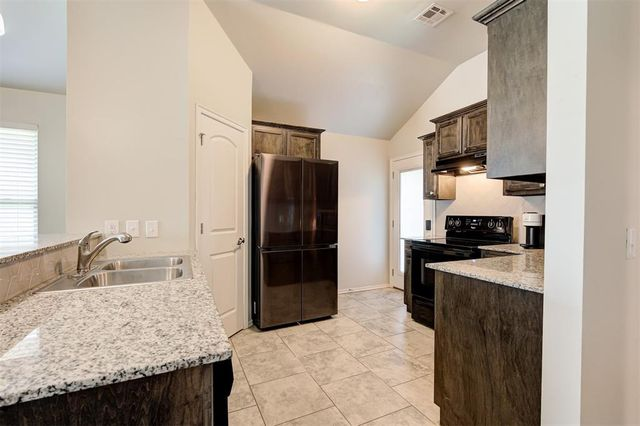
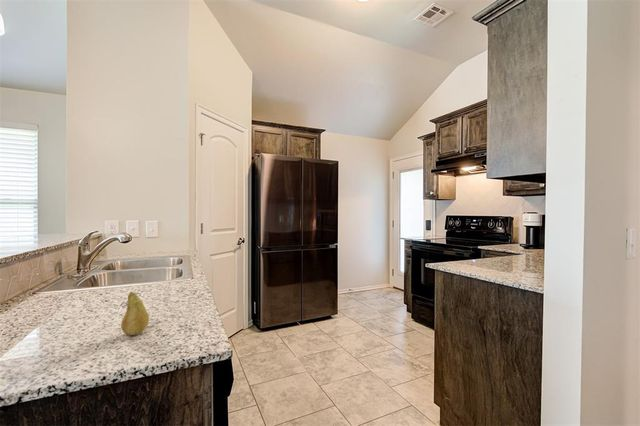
+ fruit (135, 311)
